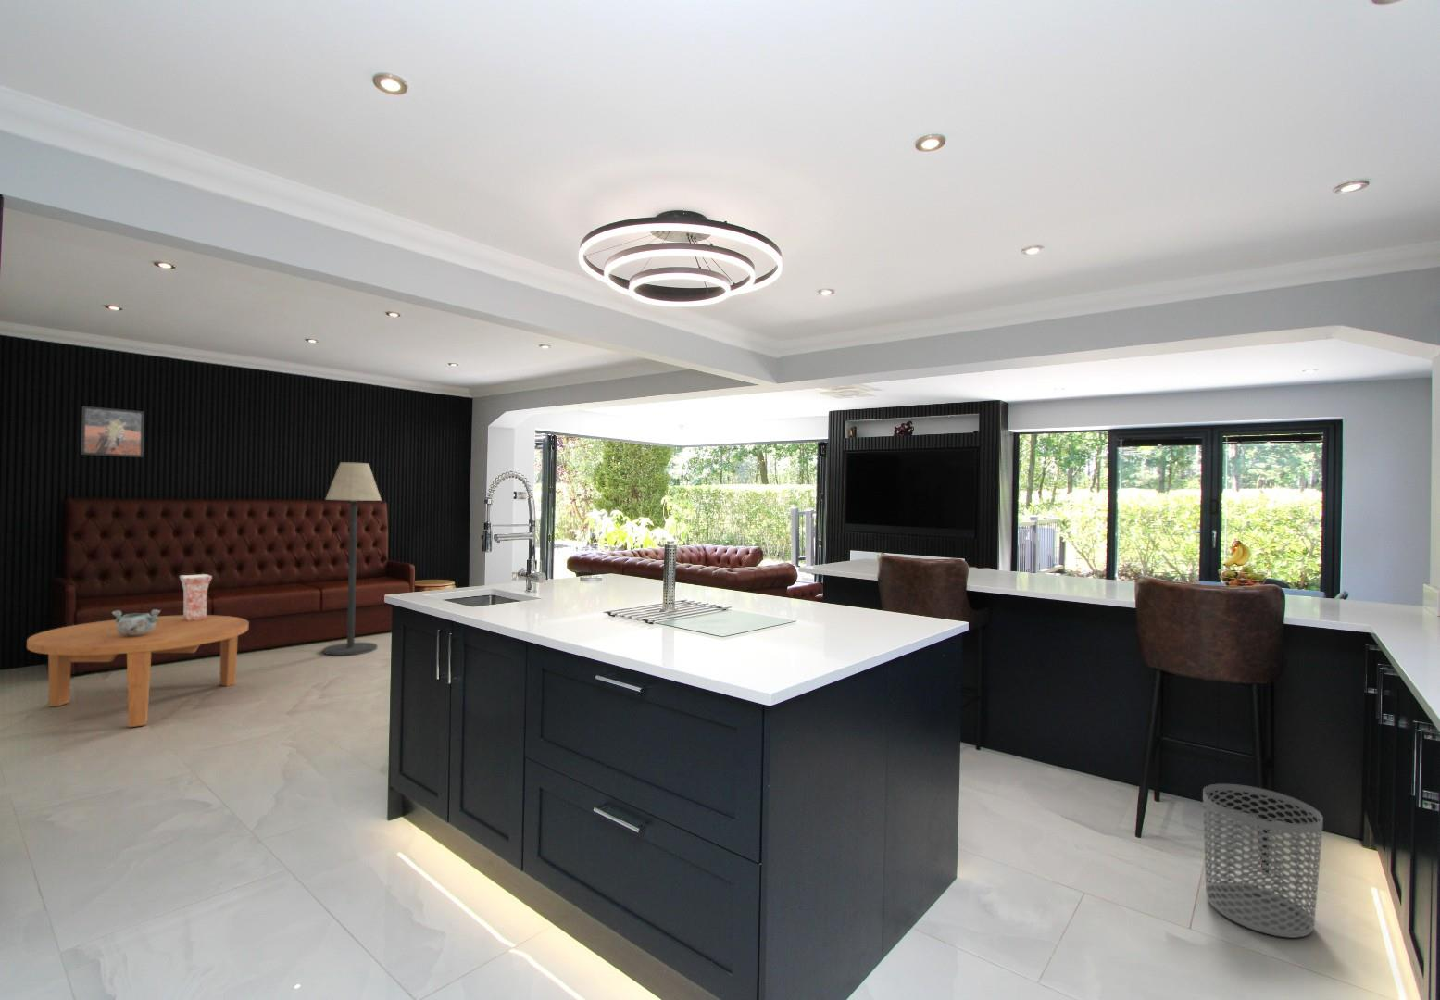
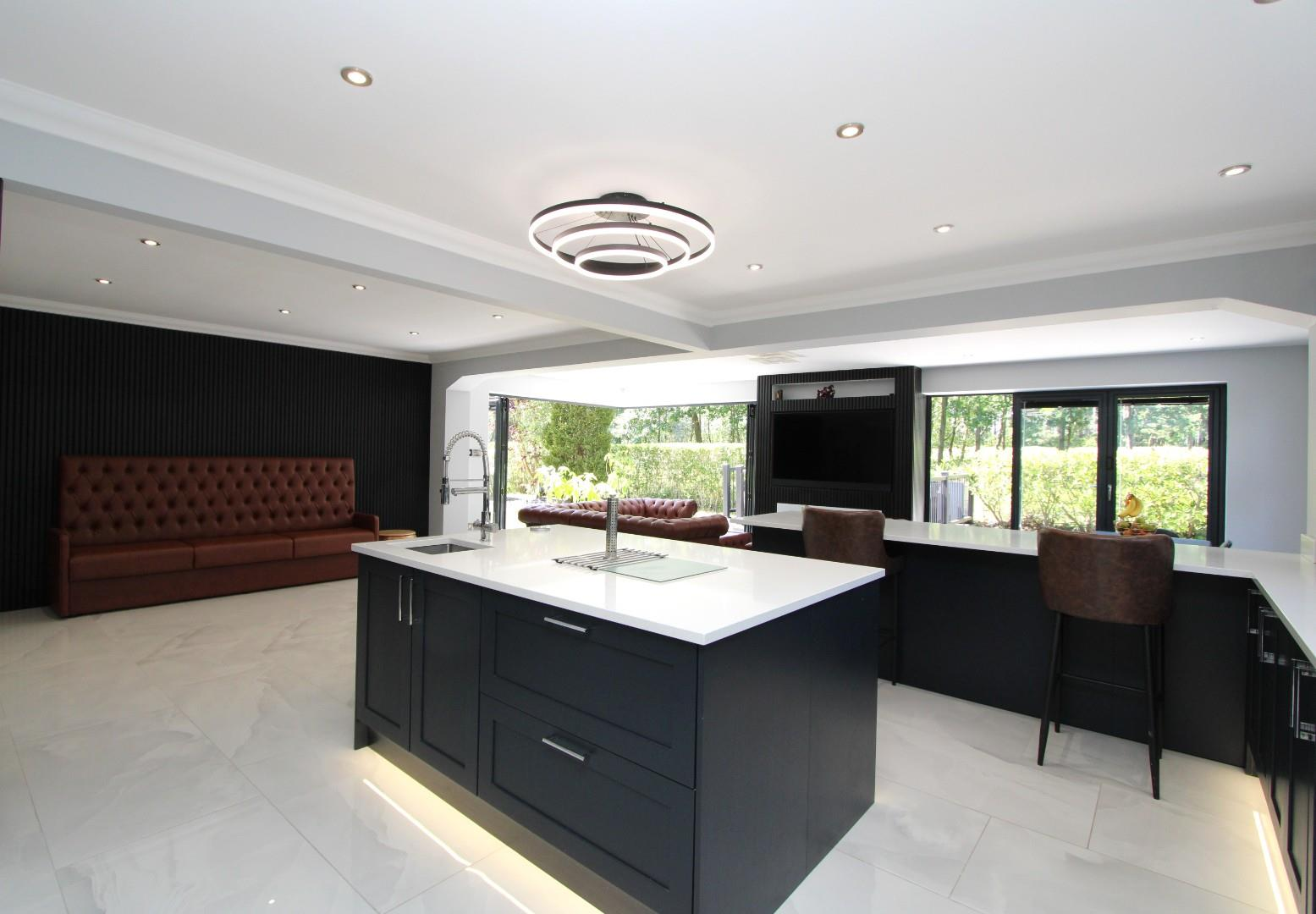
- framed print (113, 432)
- decorative bowl (136, 621)
- vase (195, 597)
- coffee table (146, 665)
- floor lamp (352, 557)
- waste bin (1258, 857)
